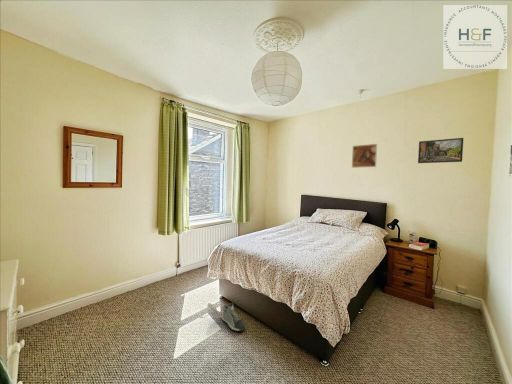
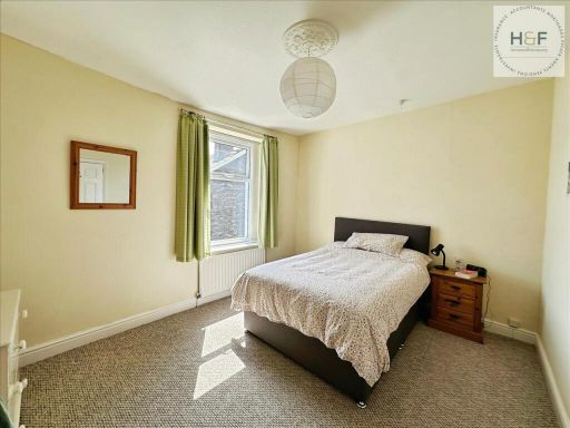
- sneaker (232, 314)
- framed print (439, 151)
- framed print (364, 156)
